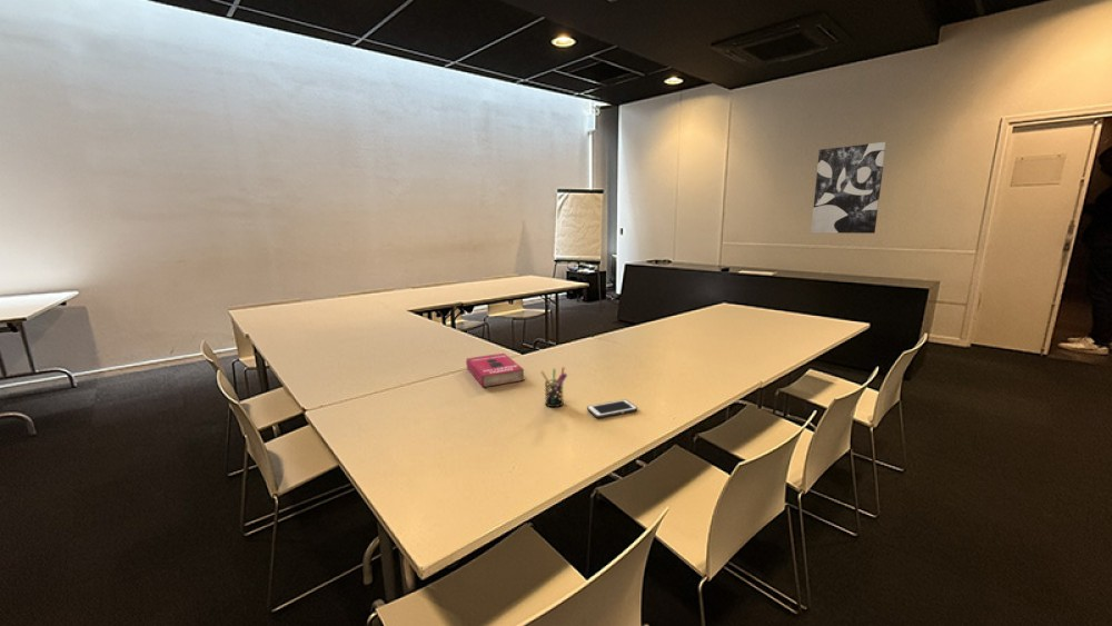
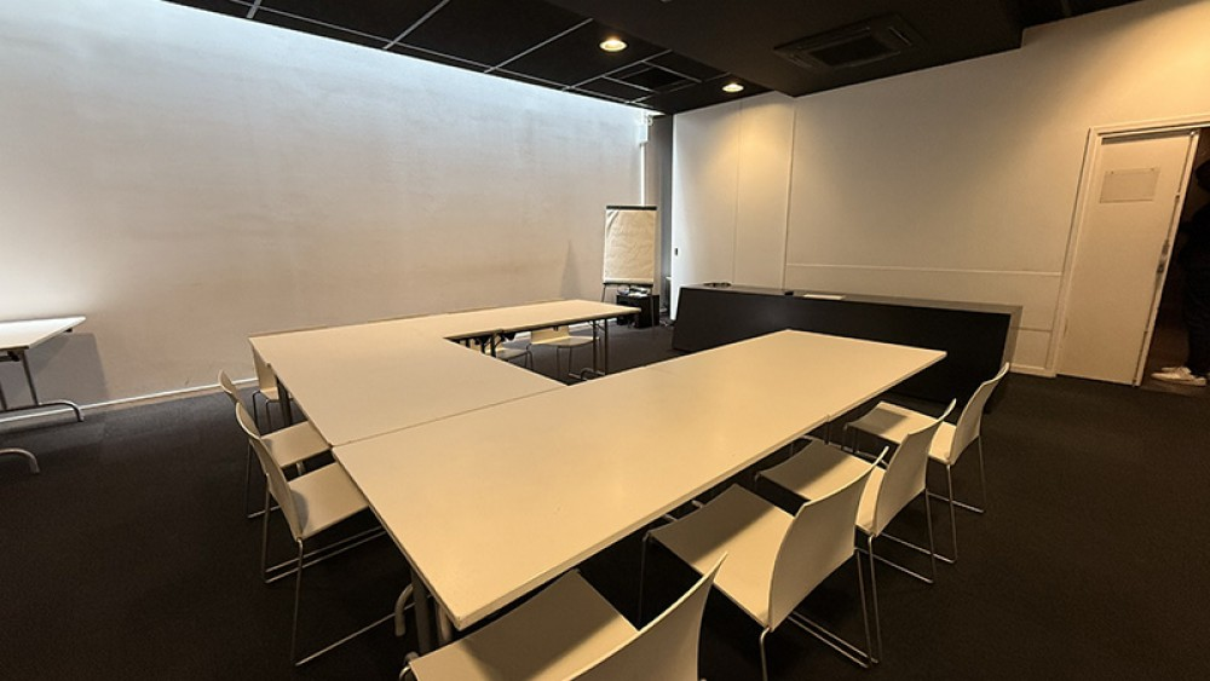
- pen holder (555, 385)
- wall art (846, 190)
- book (494, 368)
- cell phone (612, 408)
